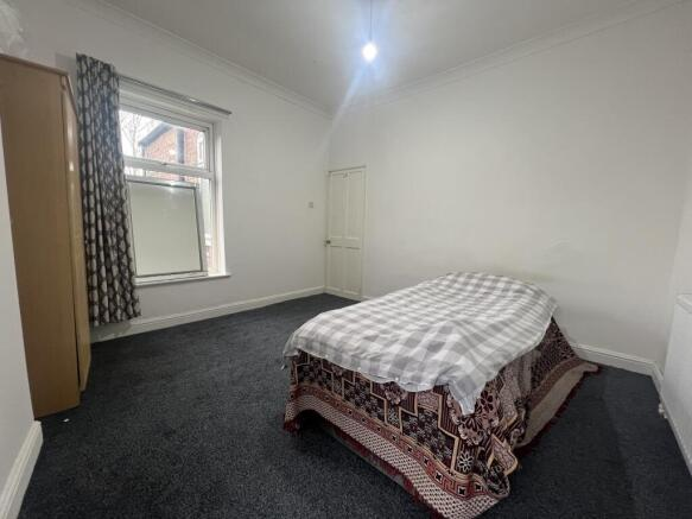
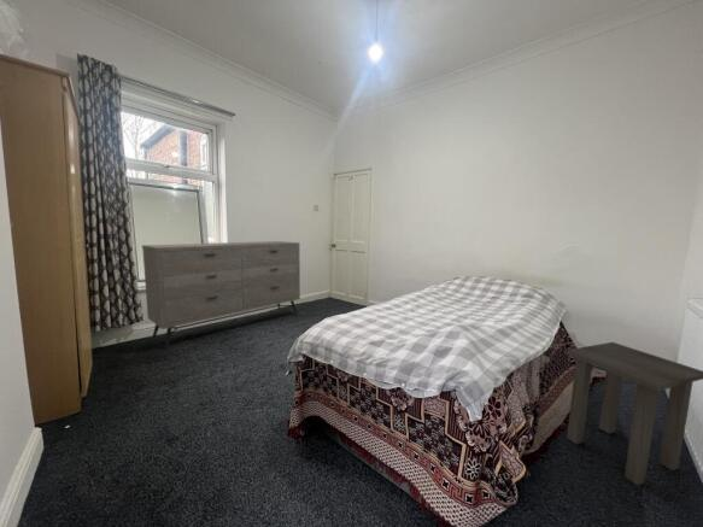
+ side table (617, 406)
+ dresser (233, 285)
